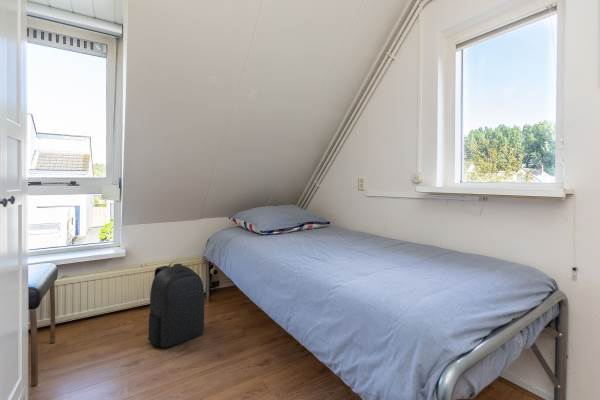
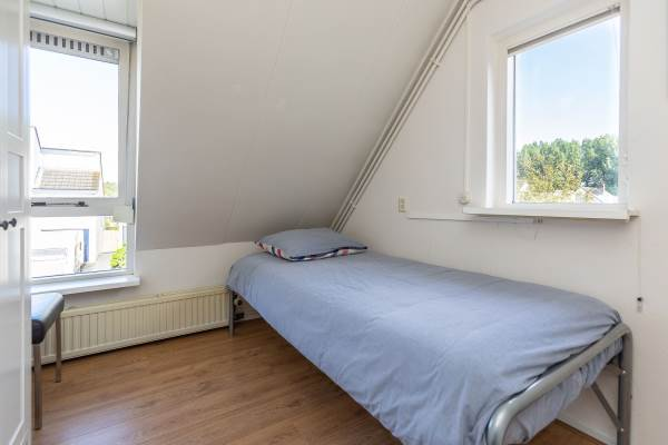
- backpack (174, 298)
